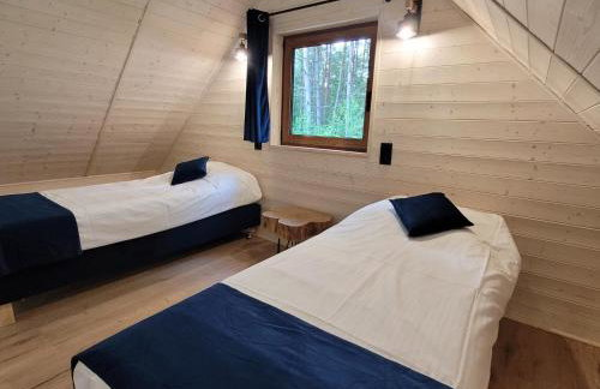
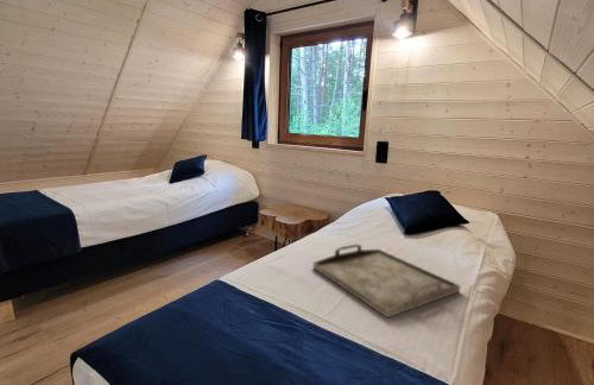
+ serving tray (381, 270)
